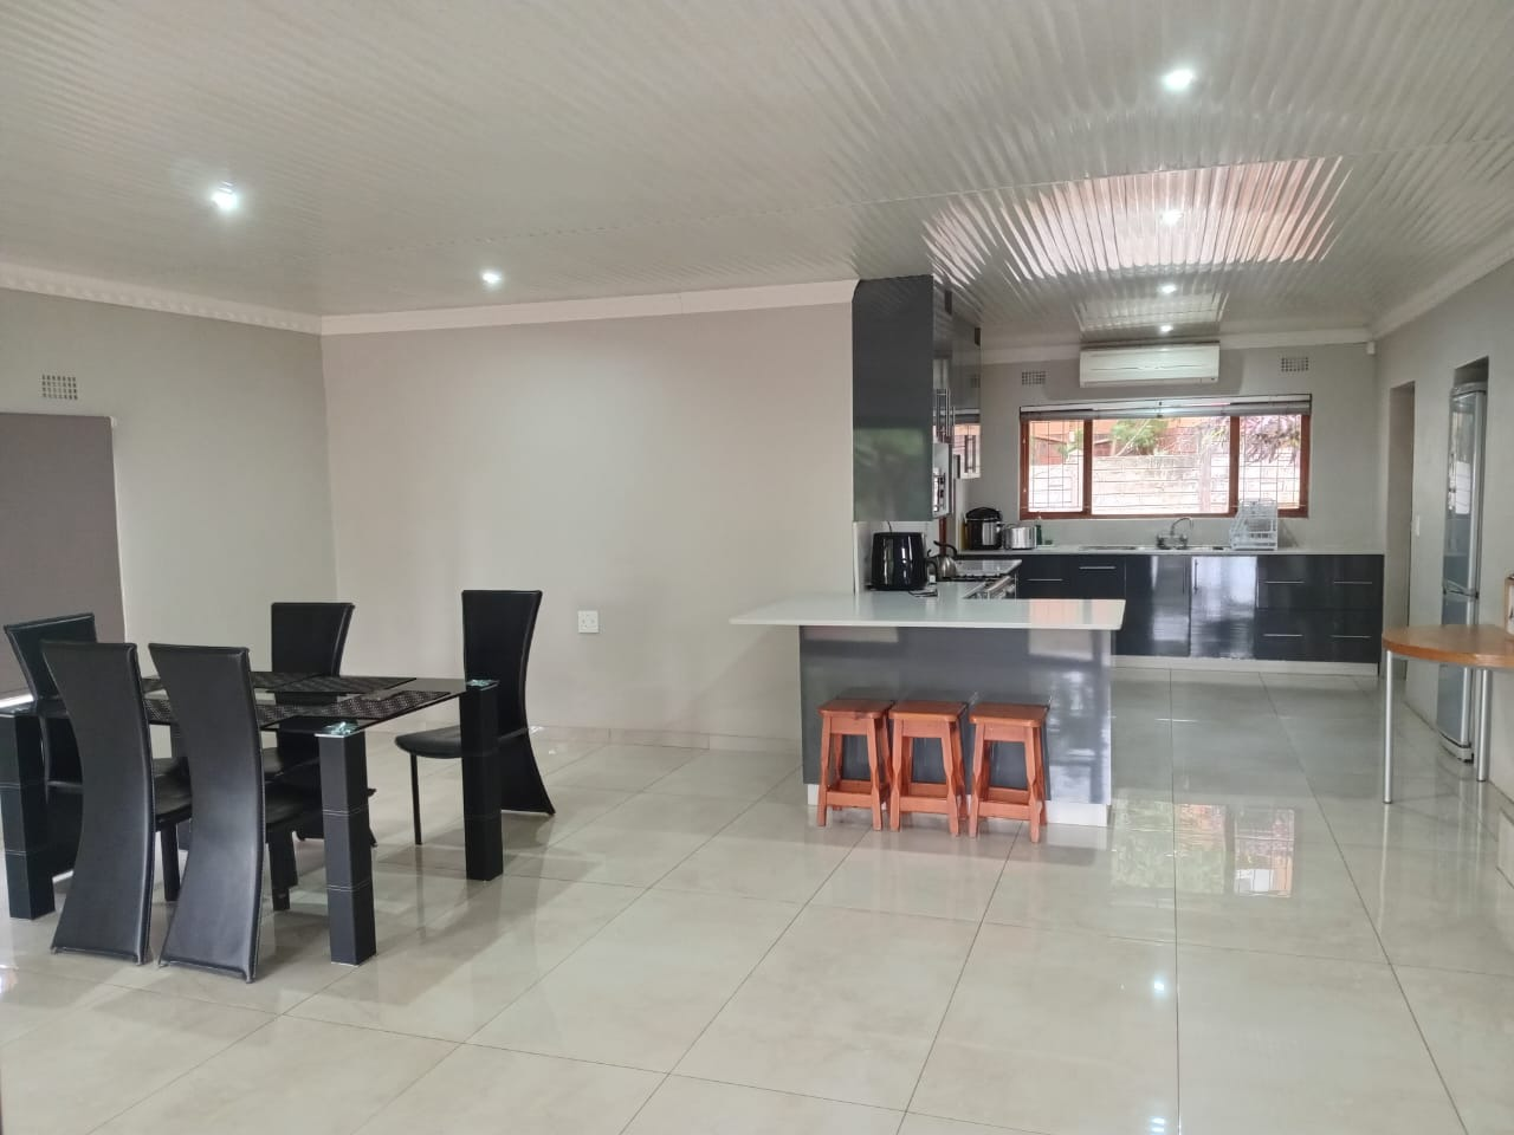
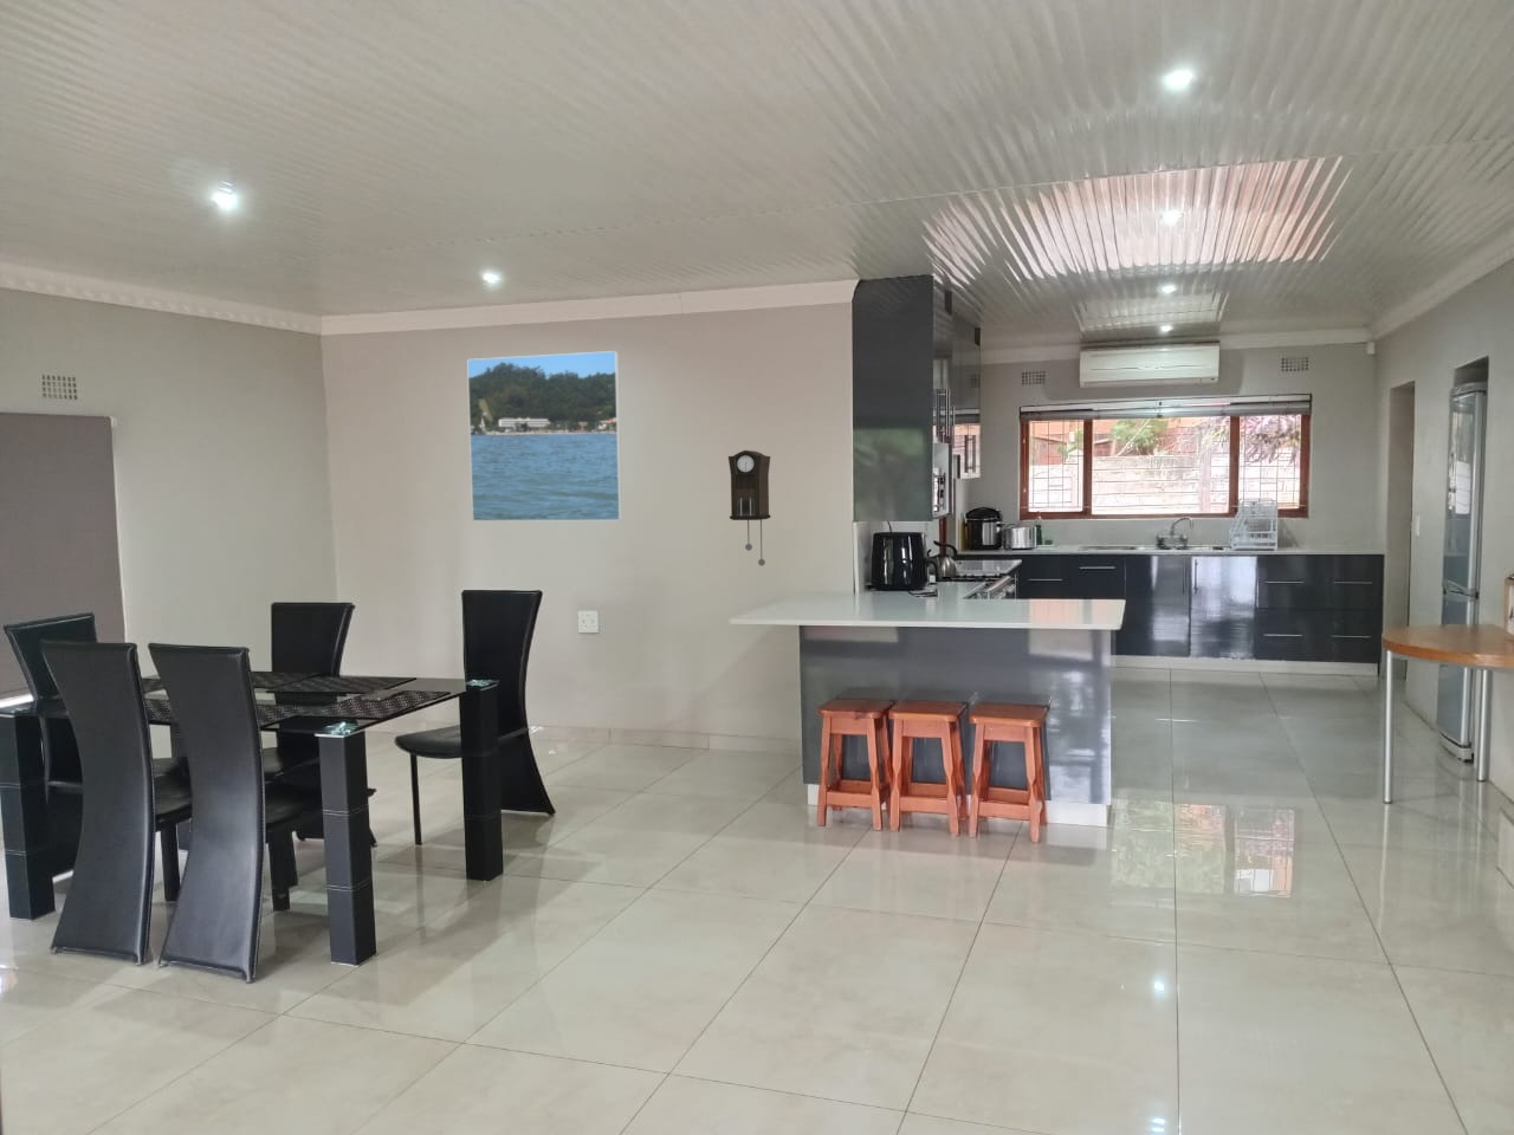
+ pendulum clock (750, 508)
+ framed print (542, 439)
